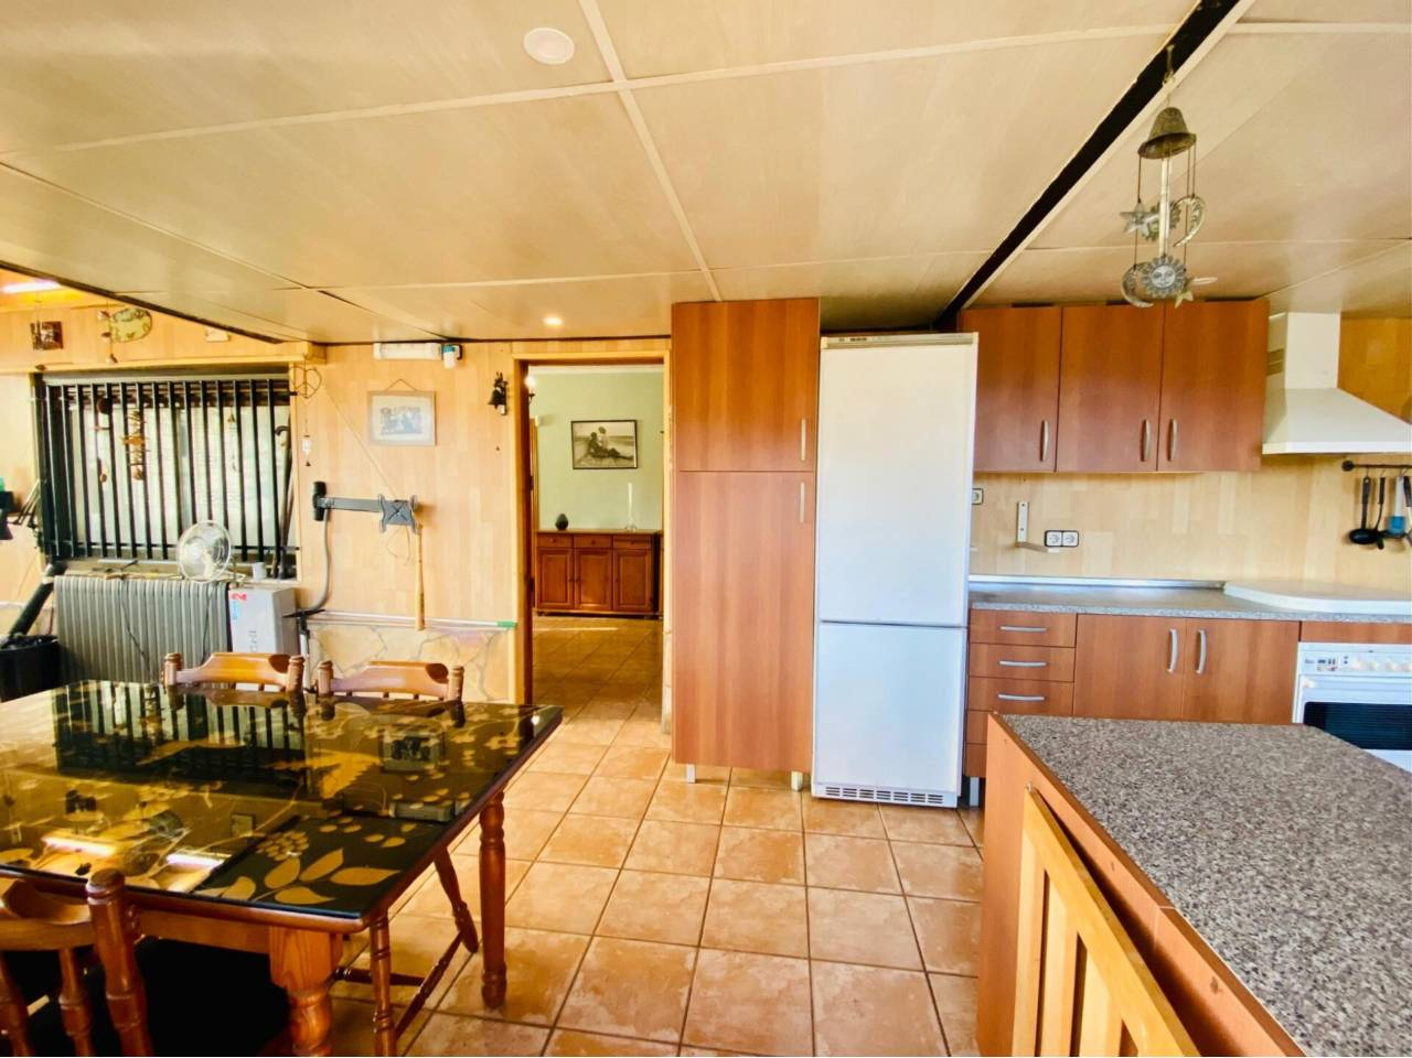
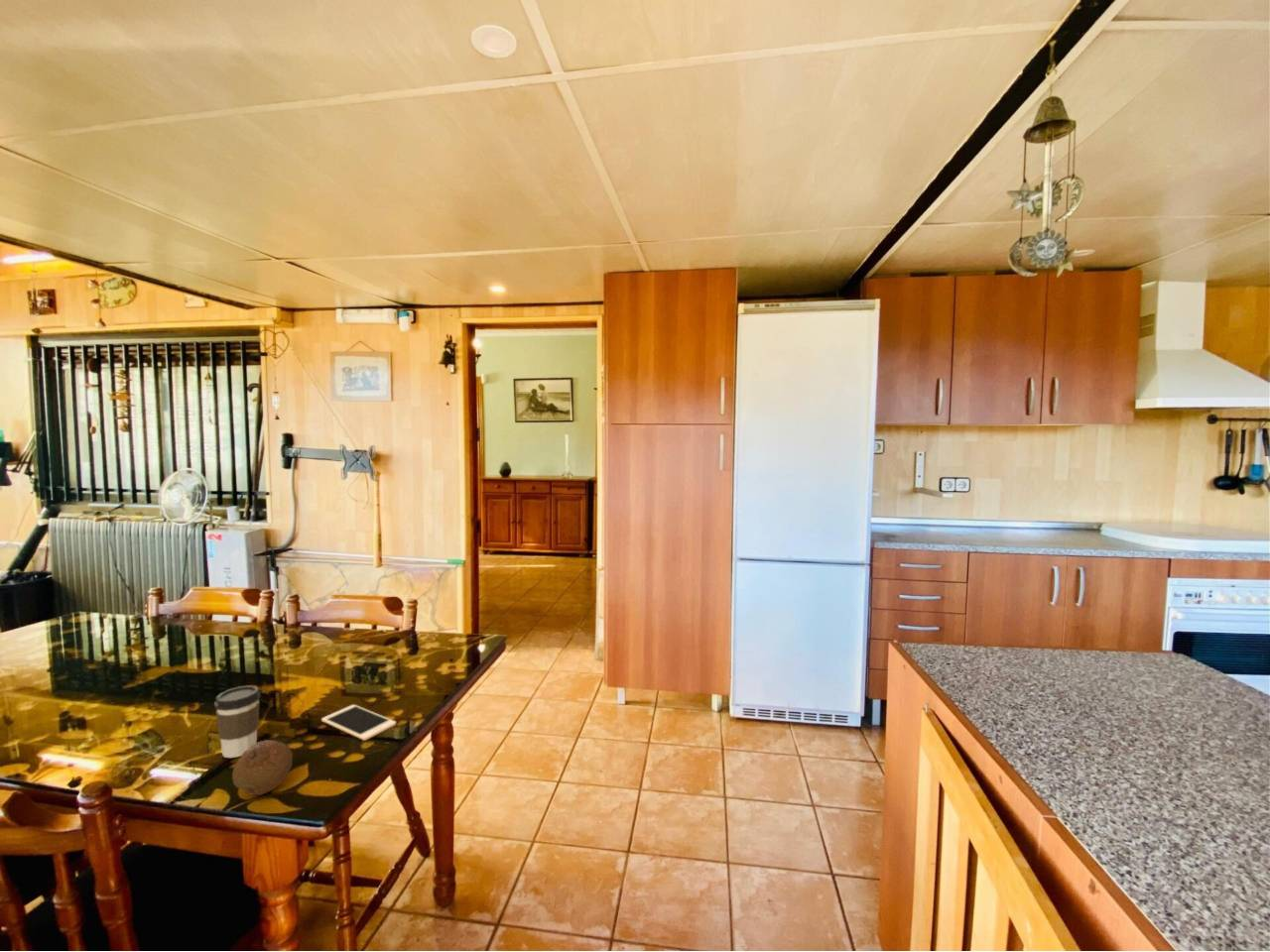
+ coffee cup (238, 721)
+ cell phone (358, 721)
+ fruit (263, 765)
